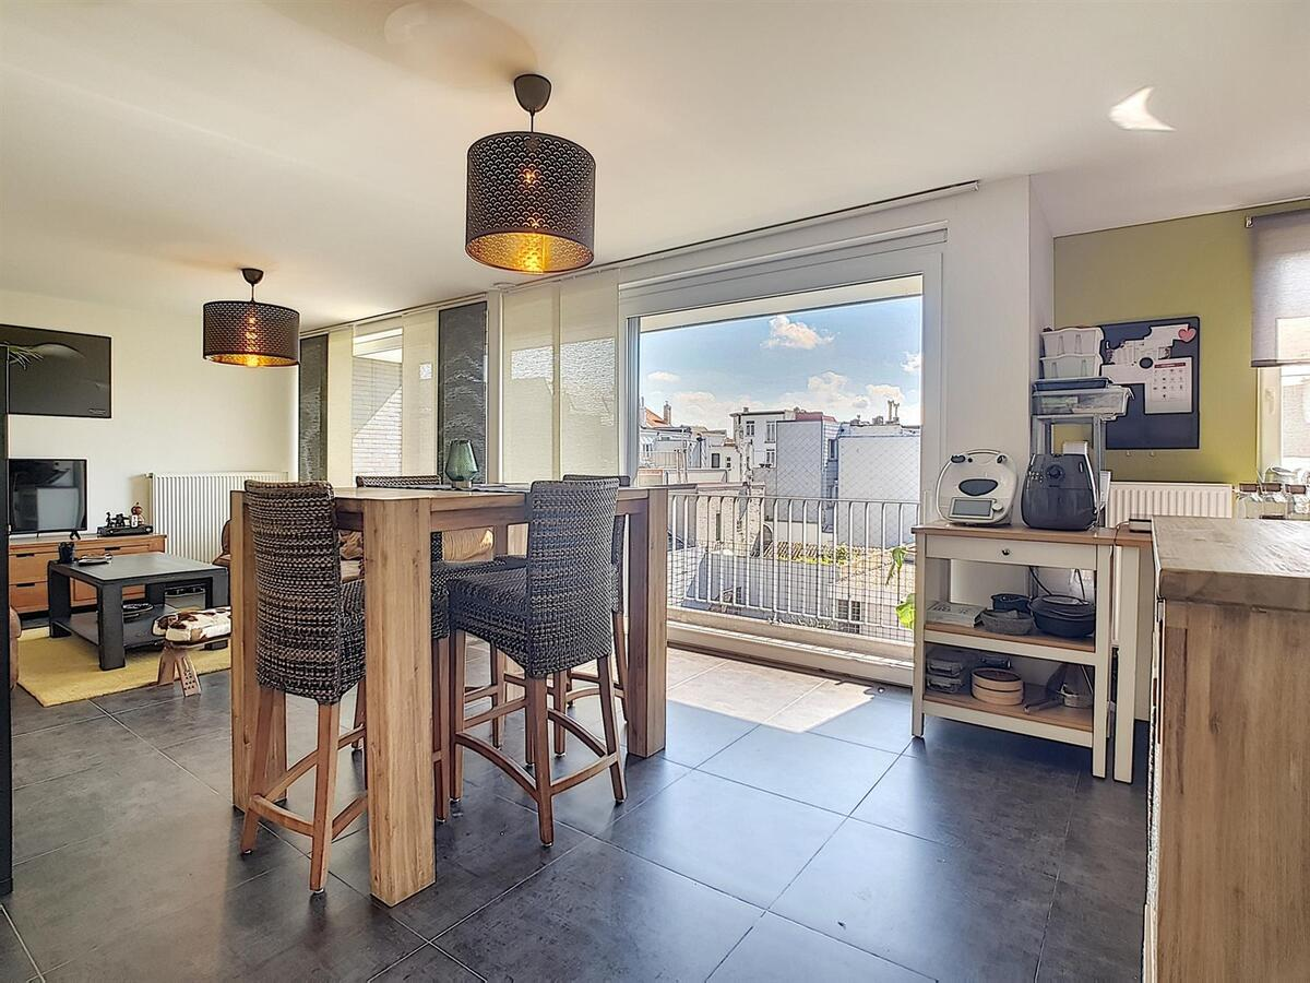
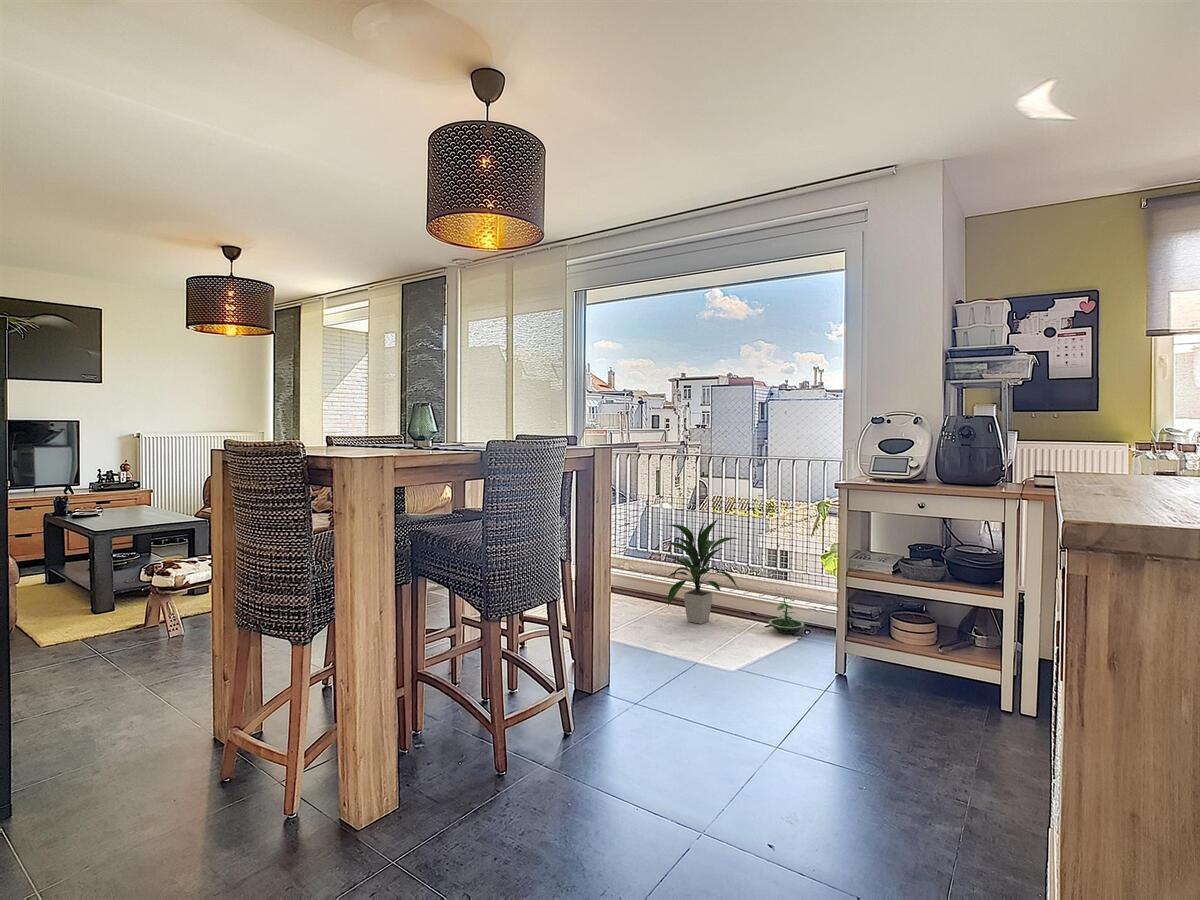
+ indoor plant (694, 568)
+ terrarium (786, 604)
